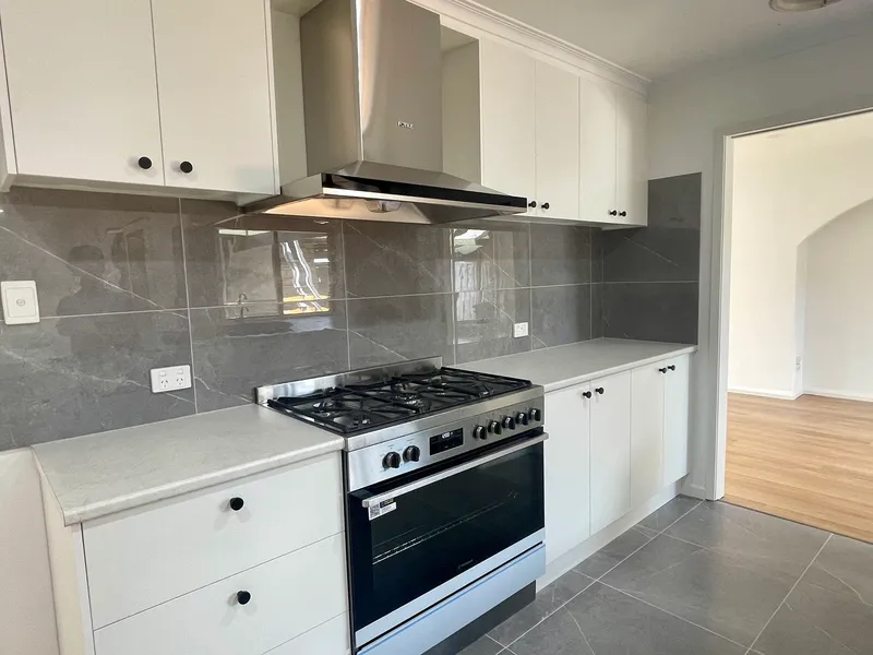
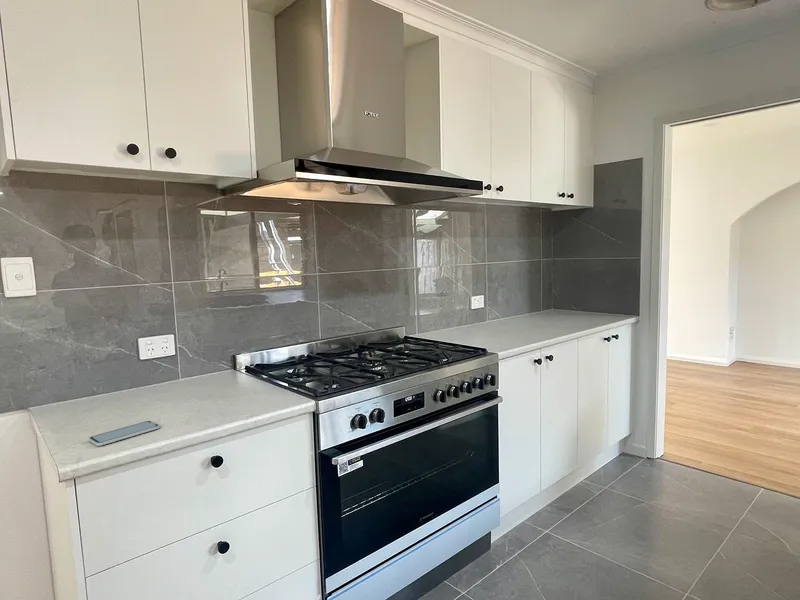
+ smartphone (125, 432)
